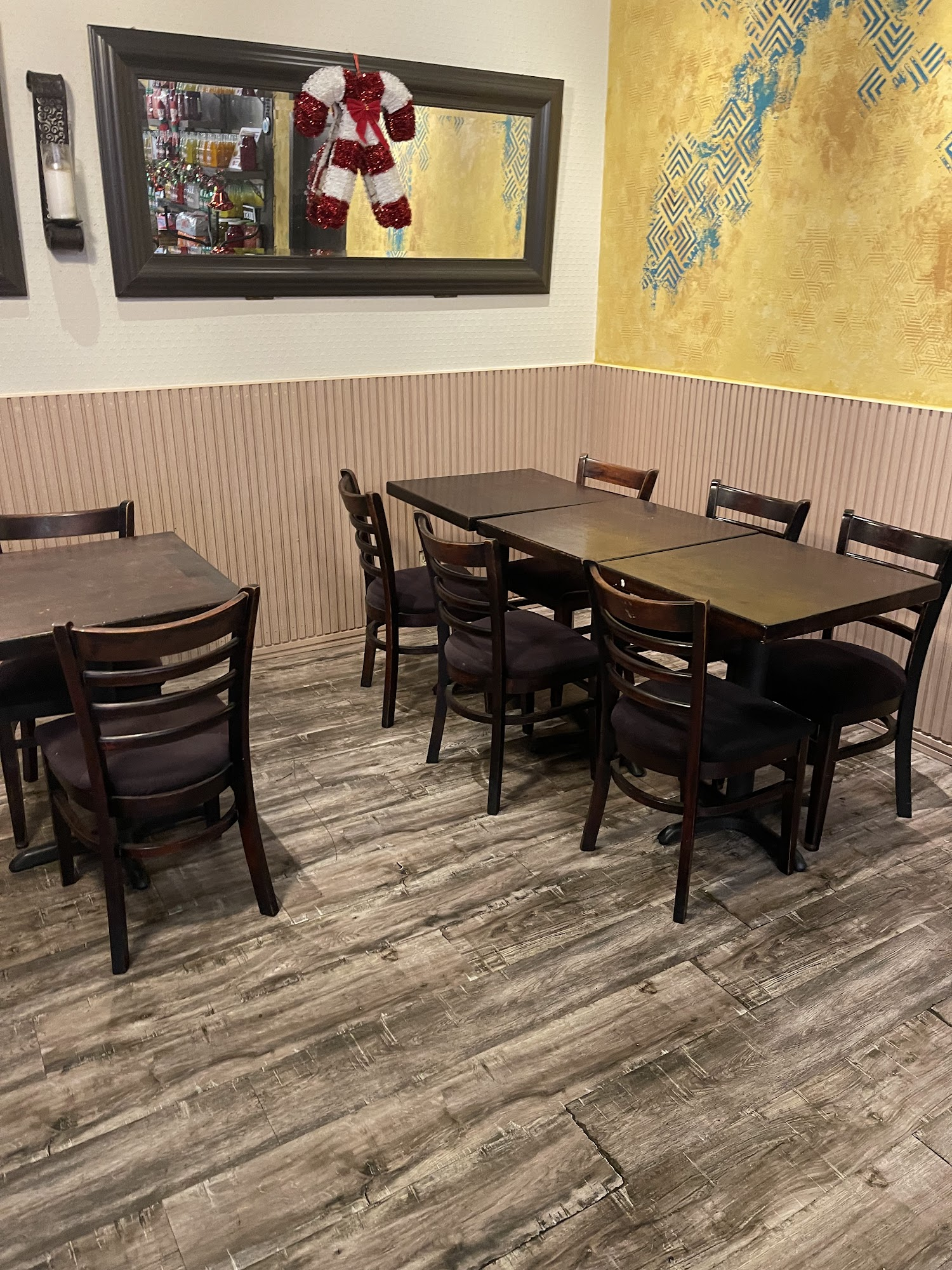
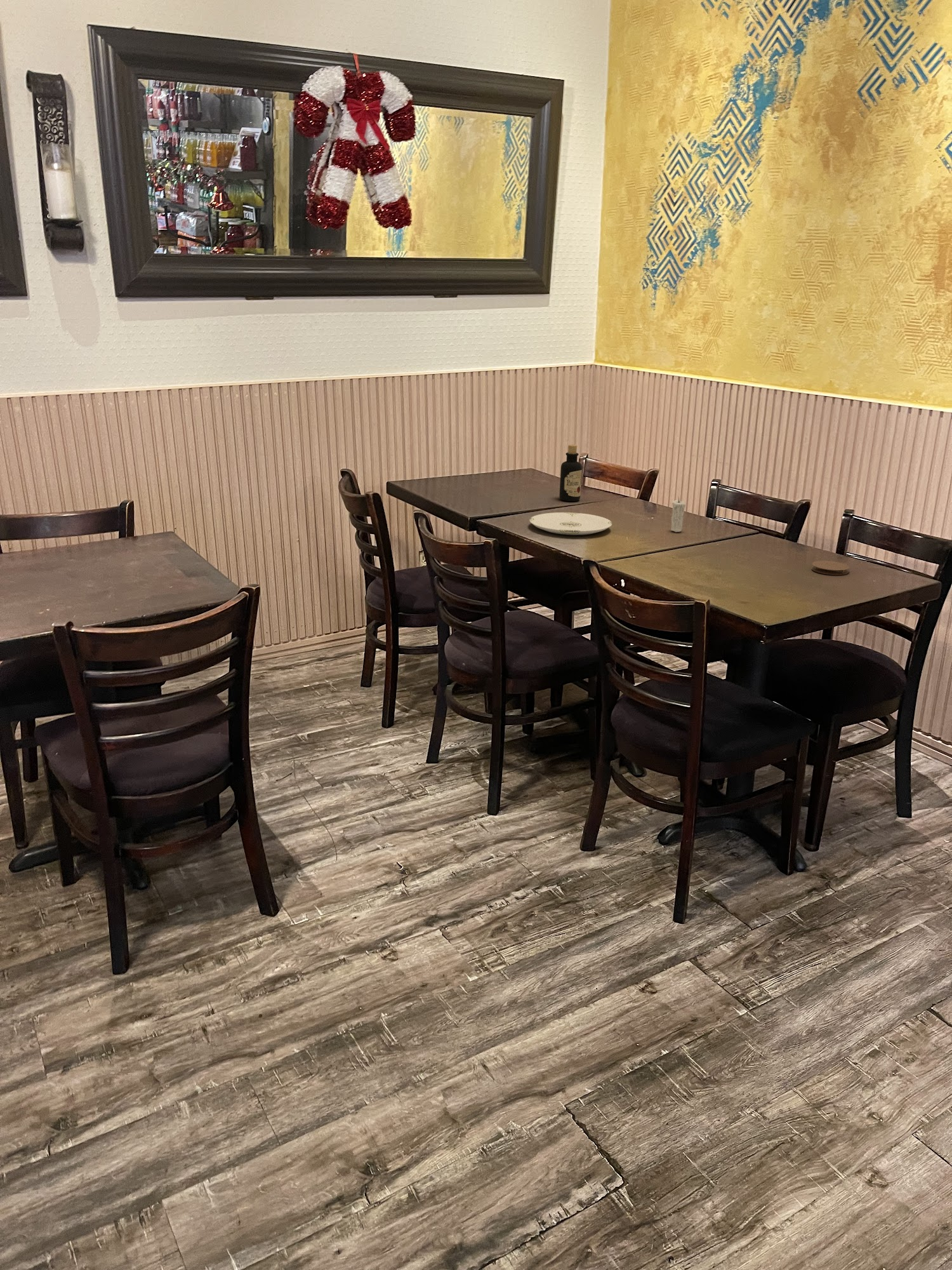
+ coaster (830, 568)
+ candle (678, 512)
+ plate (570, 525)
+ bottle (571, 472)
